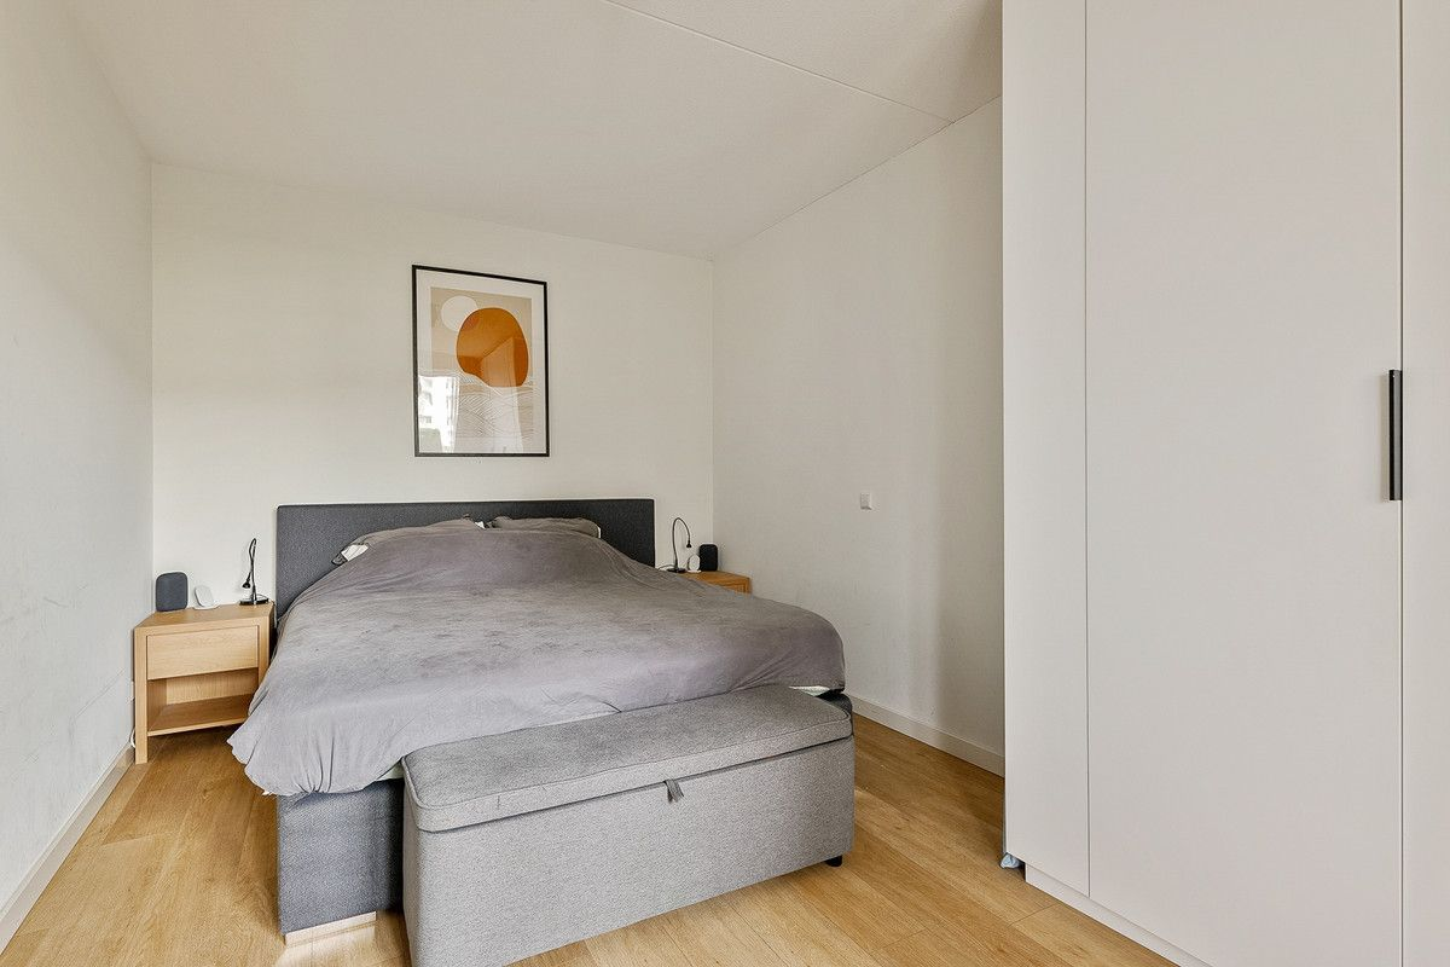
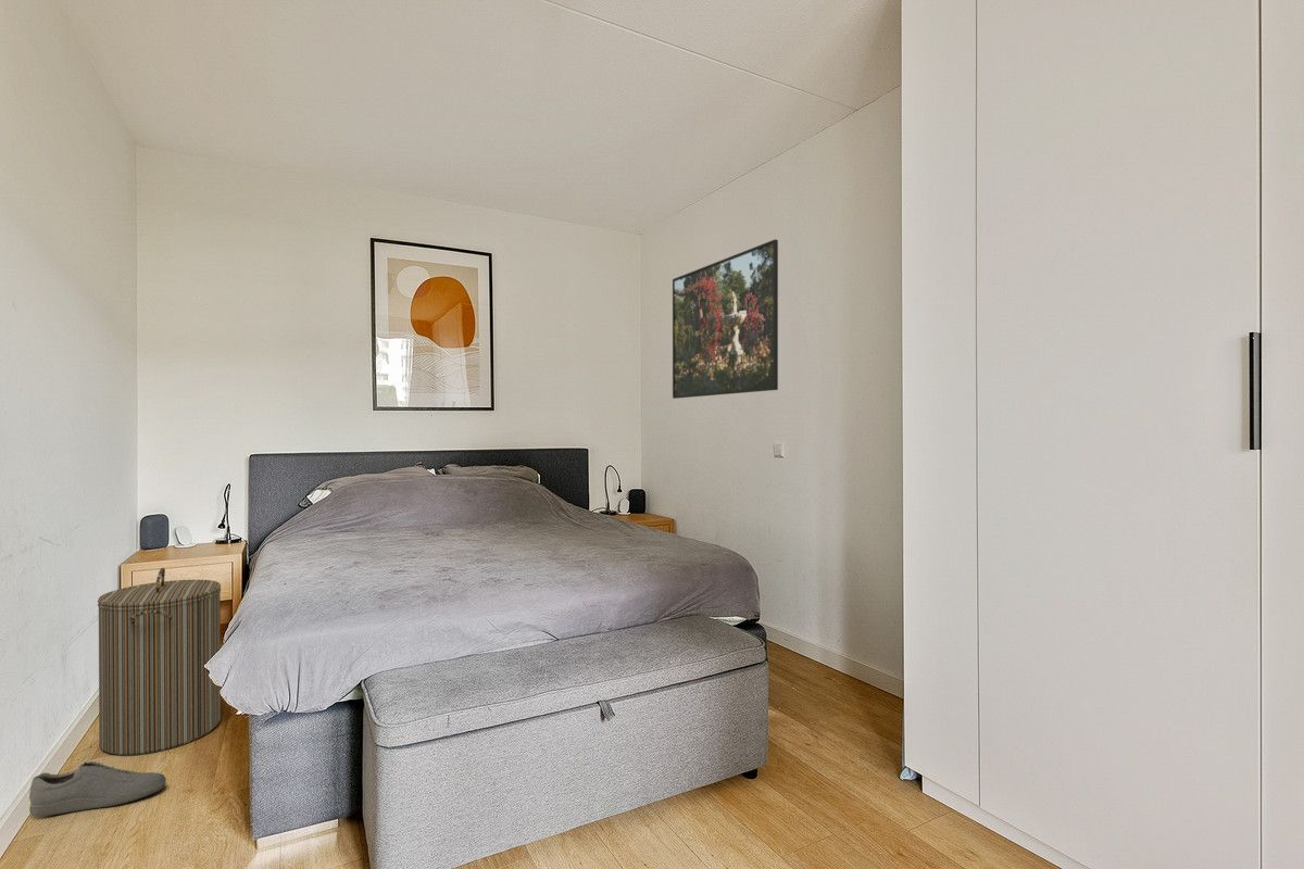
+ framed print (718, 328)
+ laundry hamper (162, 650)
+ shoe (100, 780)
